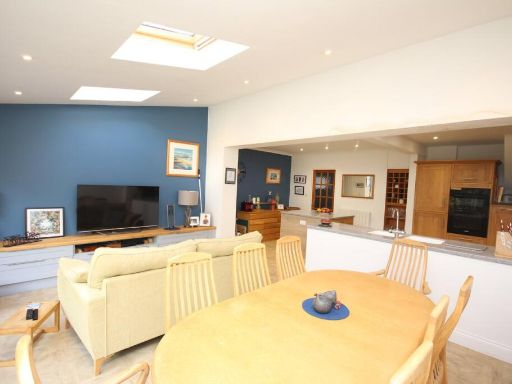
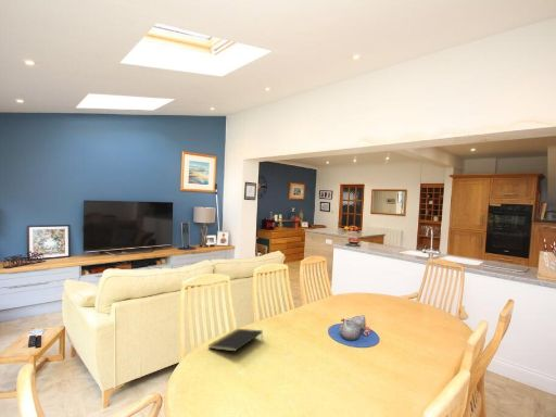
+ notepad (236, 339)
